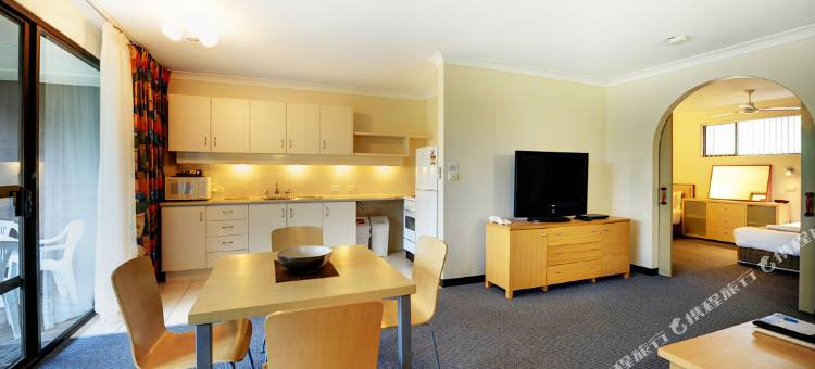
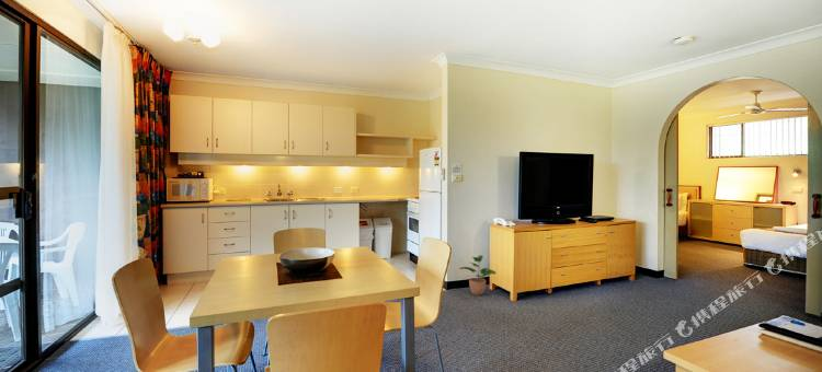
+ potted plant (478, 274)
